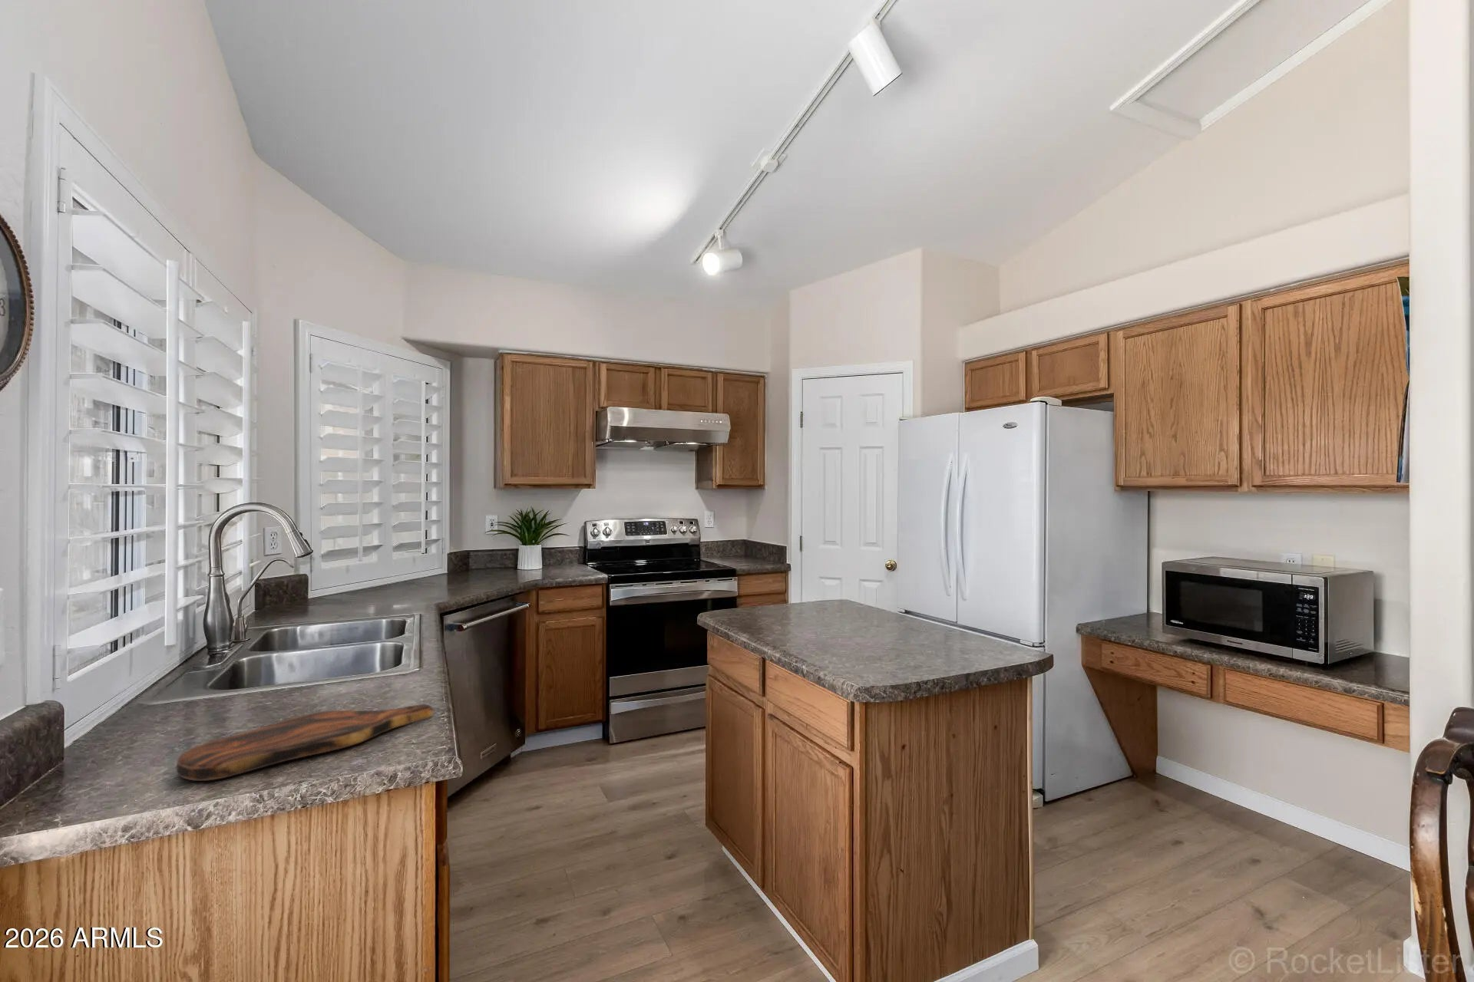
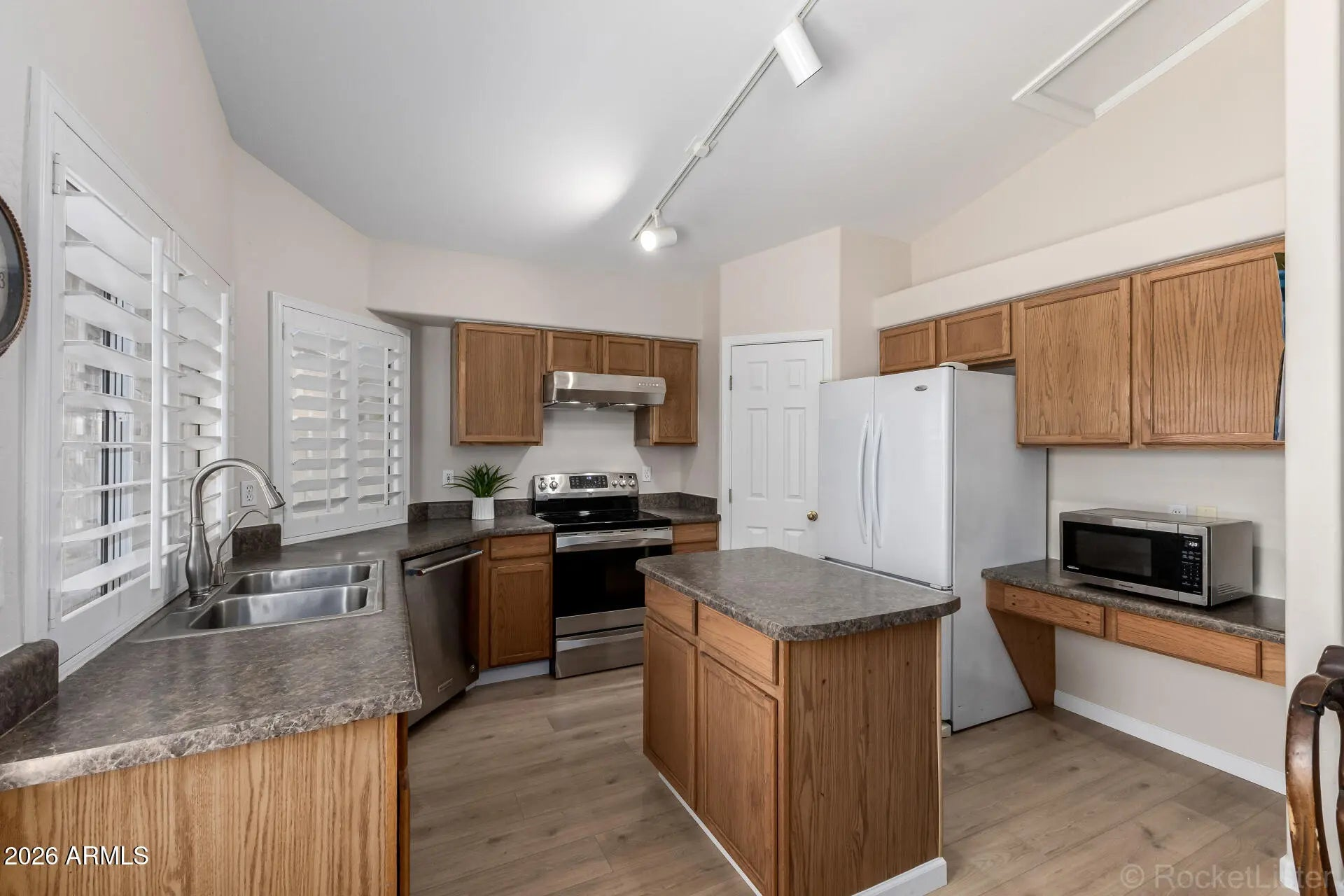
- cutting board (316, 732)
